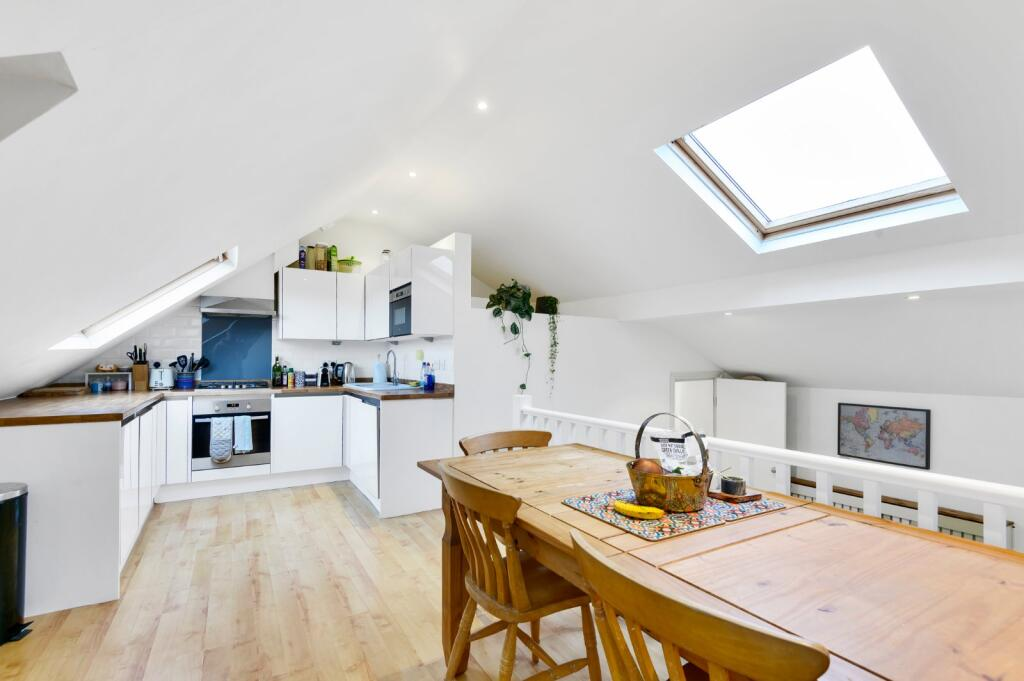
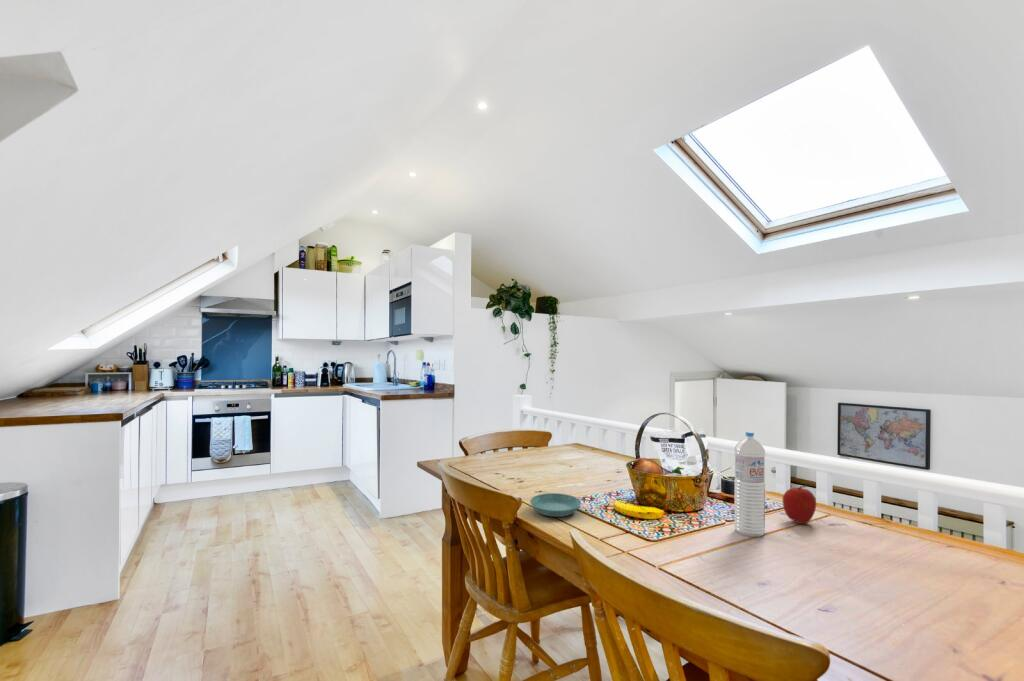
+ saucer (555, 505)
+ fruit (799, 503)
+ water bottle (749, 482)
